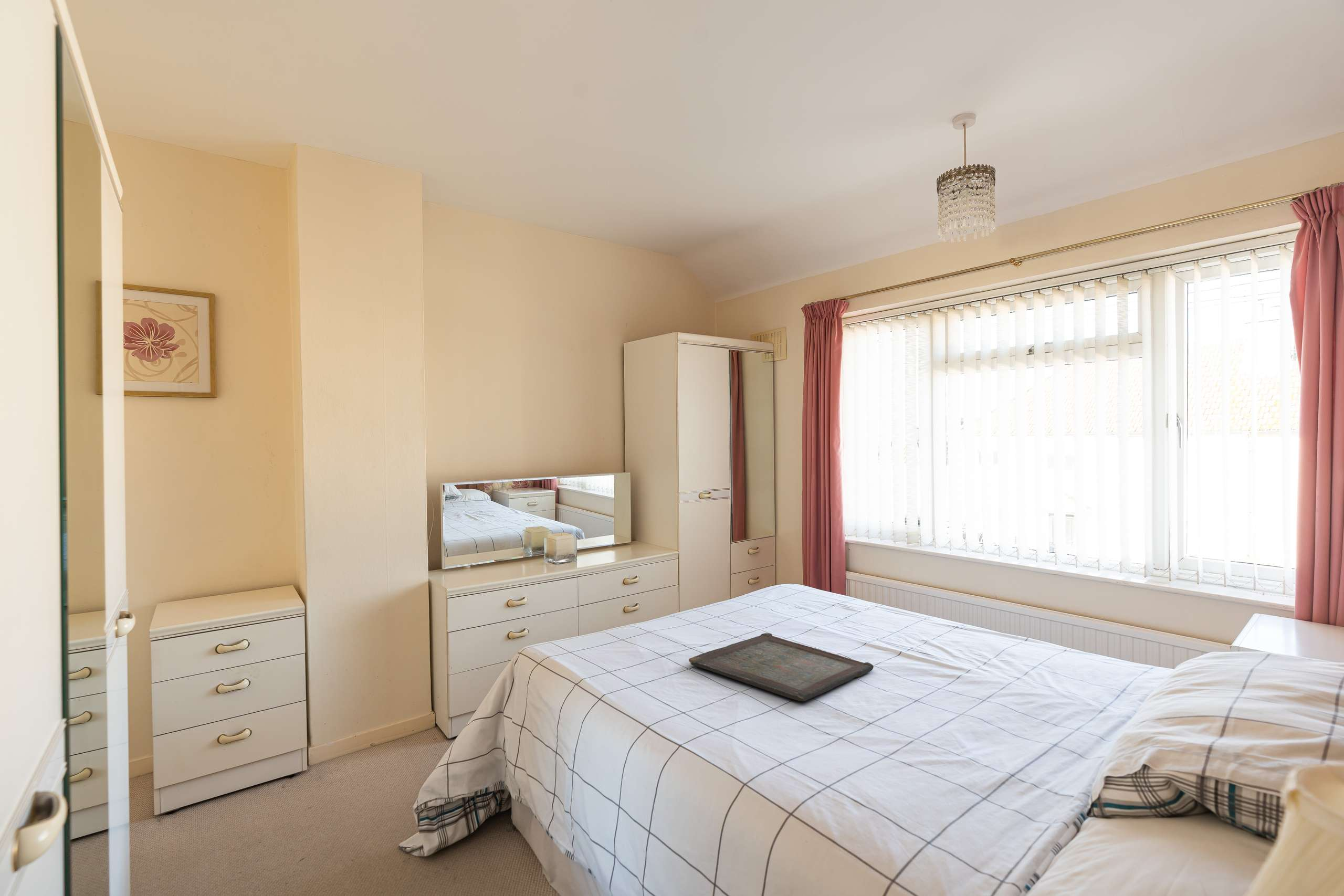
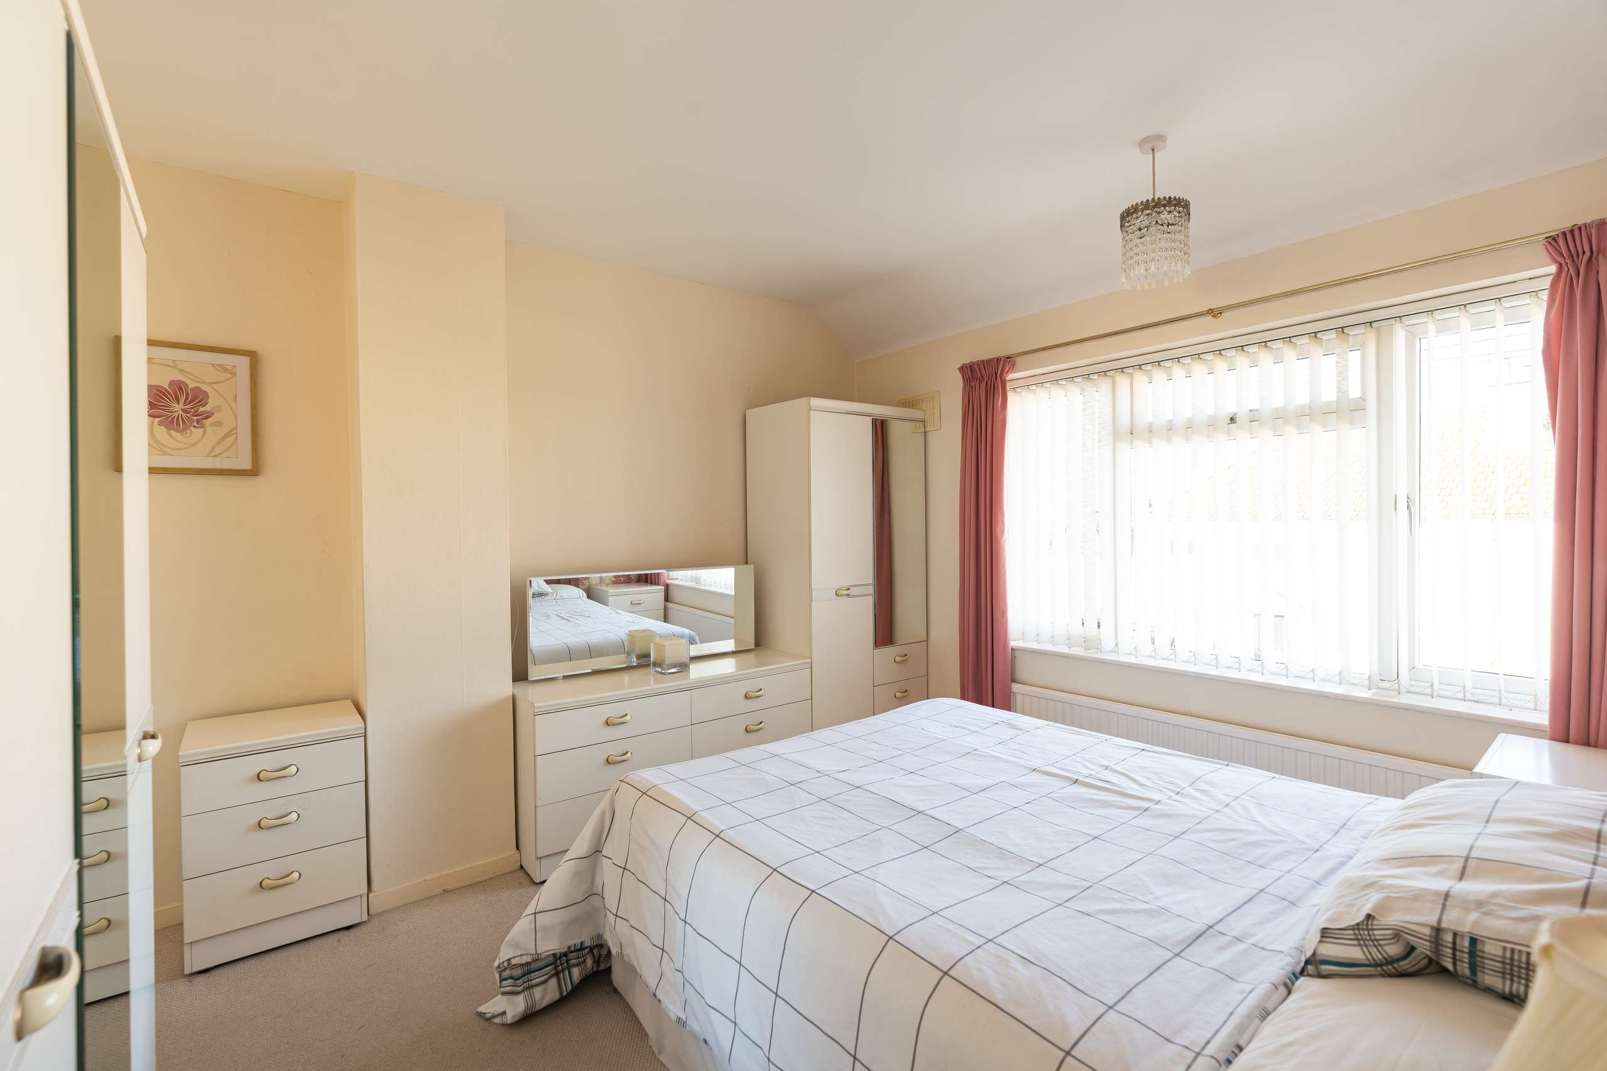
- serving tray (780, 663)
